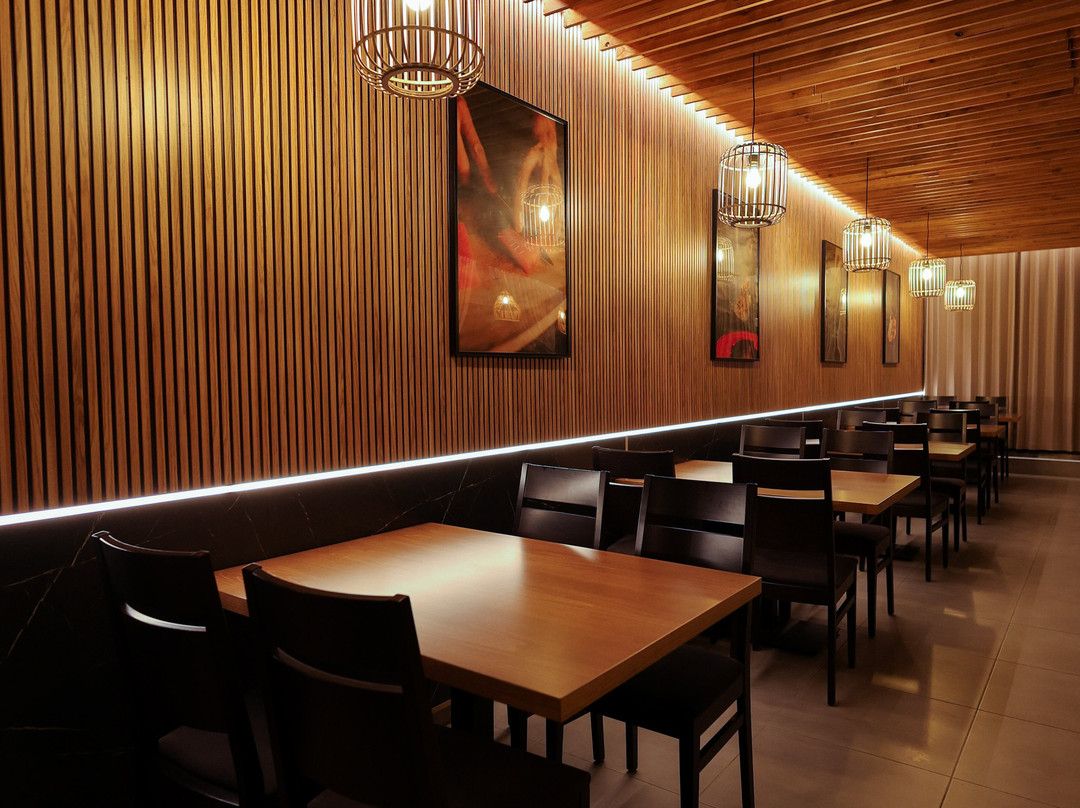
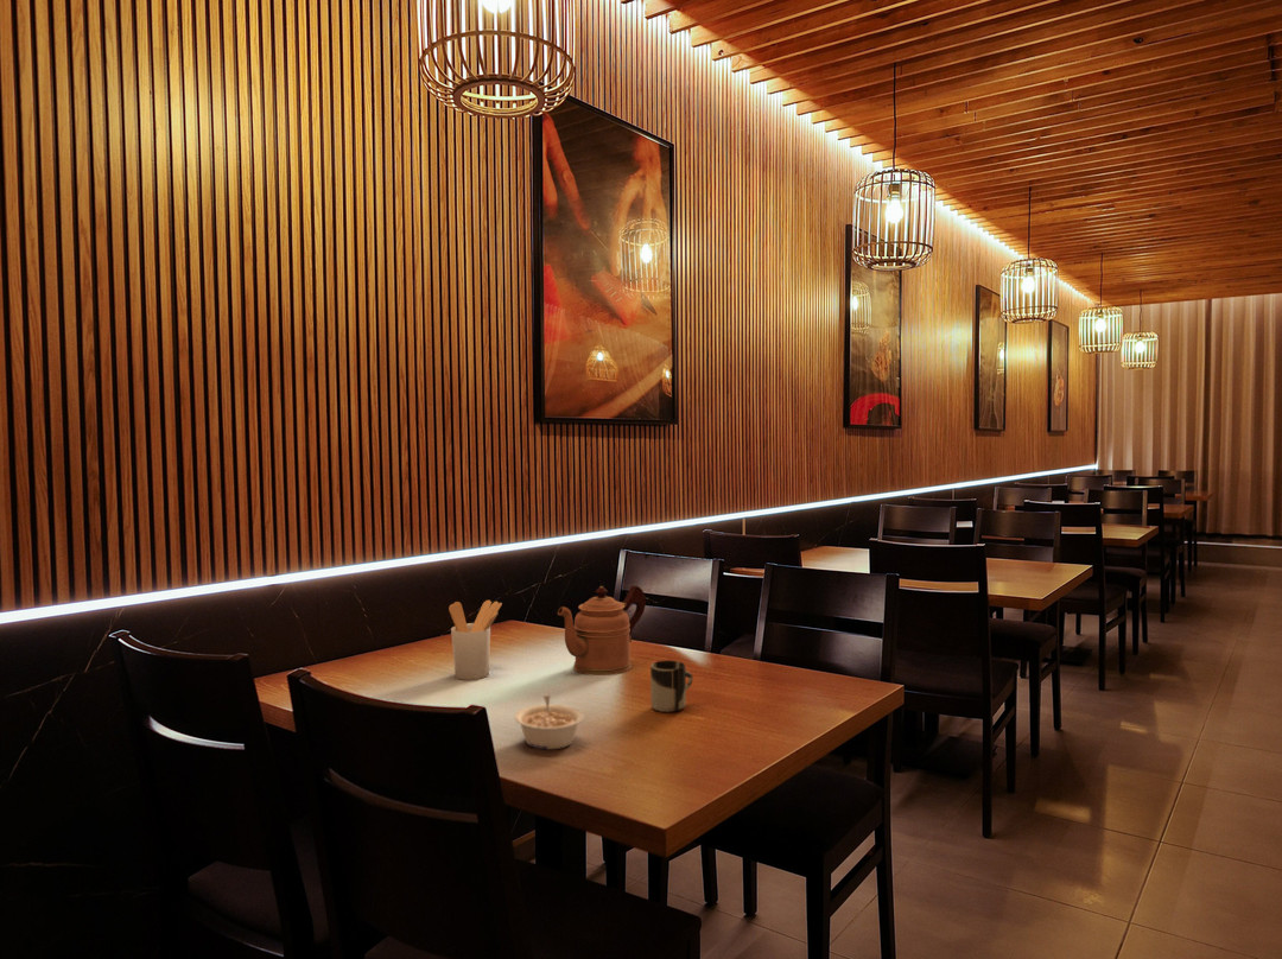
+ legume (547, 724)
+ coffeepot (602, 625)
+ utensil holder (477, 637)
+ cup (673, 685)
